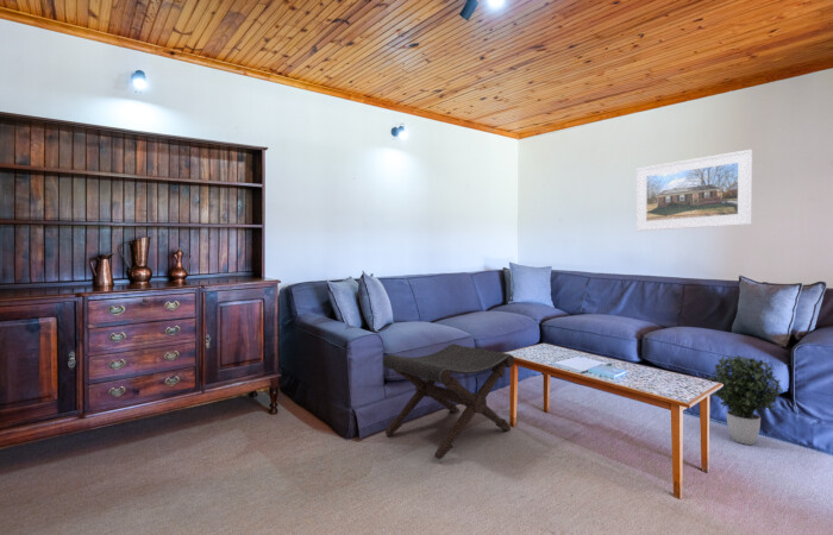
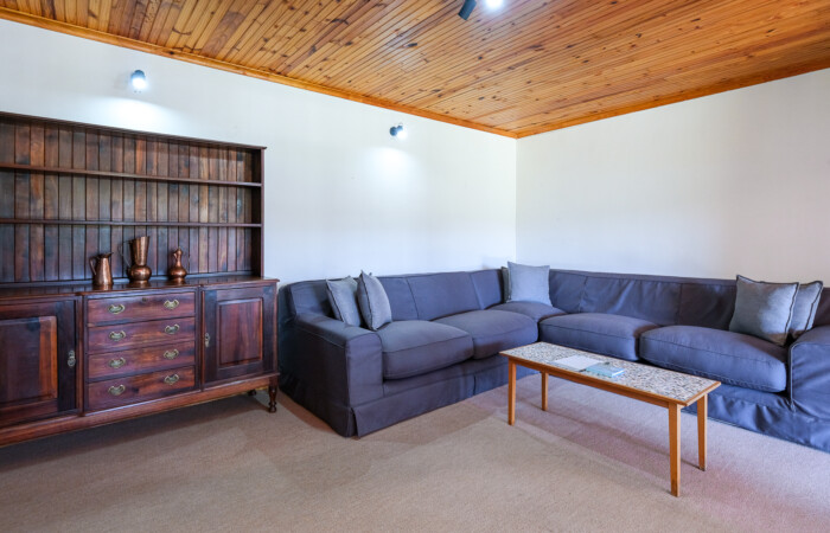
- potted plant (744, 398)
- footstool (449, 392)
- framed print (689, 194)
